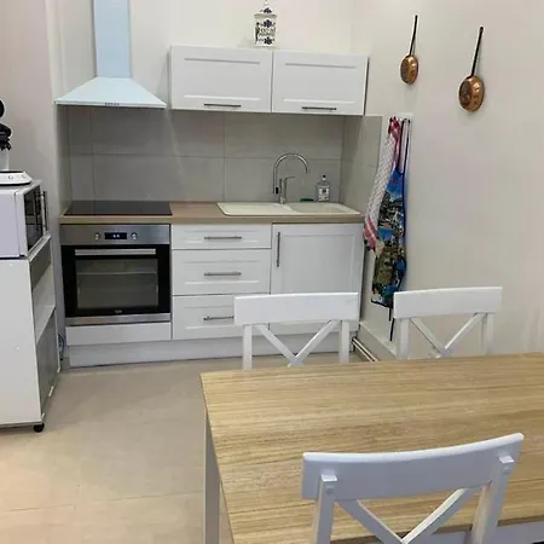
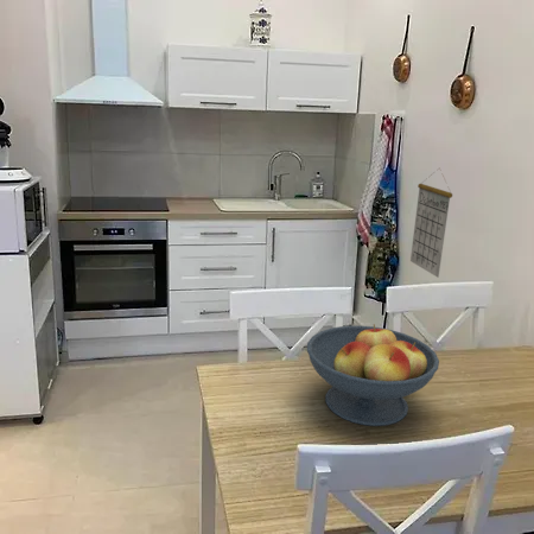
+ calendar (430, 220)
+ fruit bowl (369, 368)
